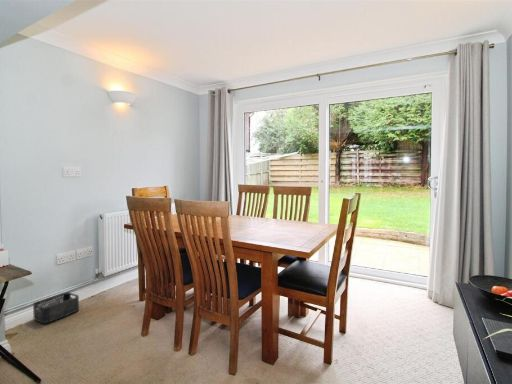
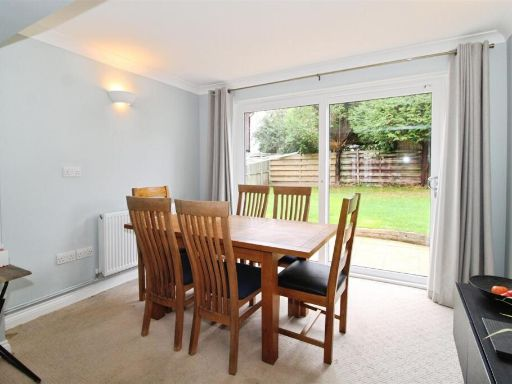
- storage bin (56, 307)
